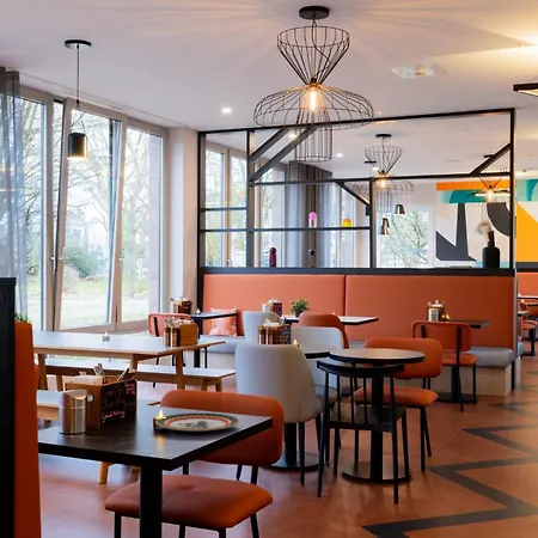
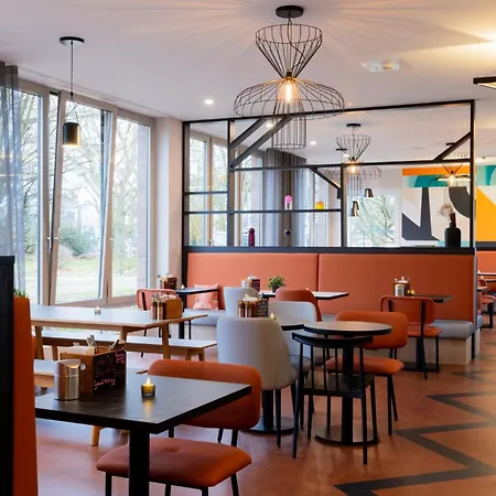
- plate (197, 423)
